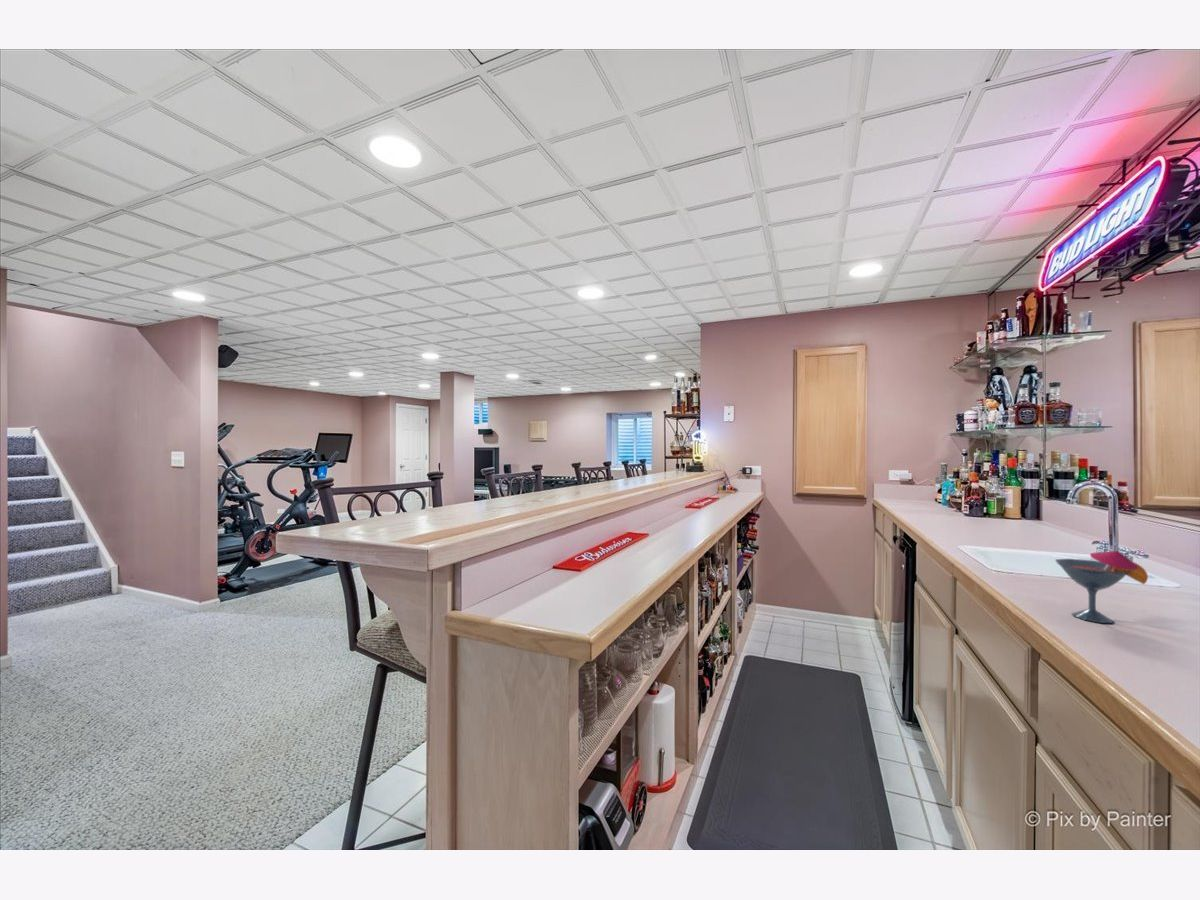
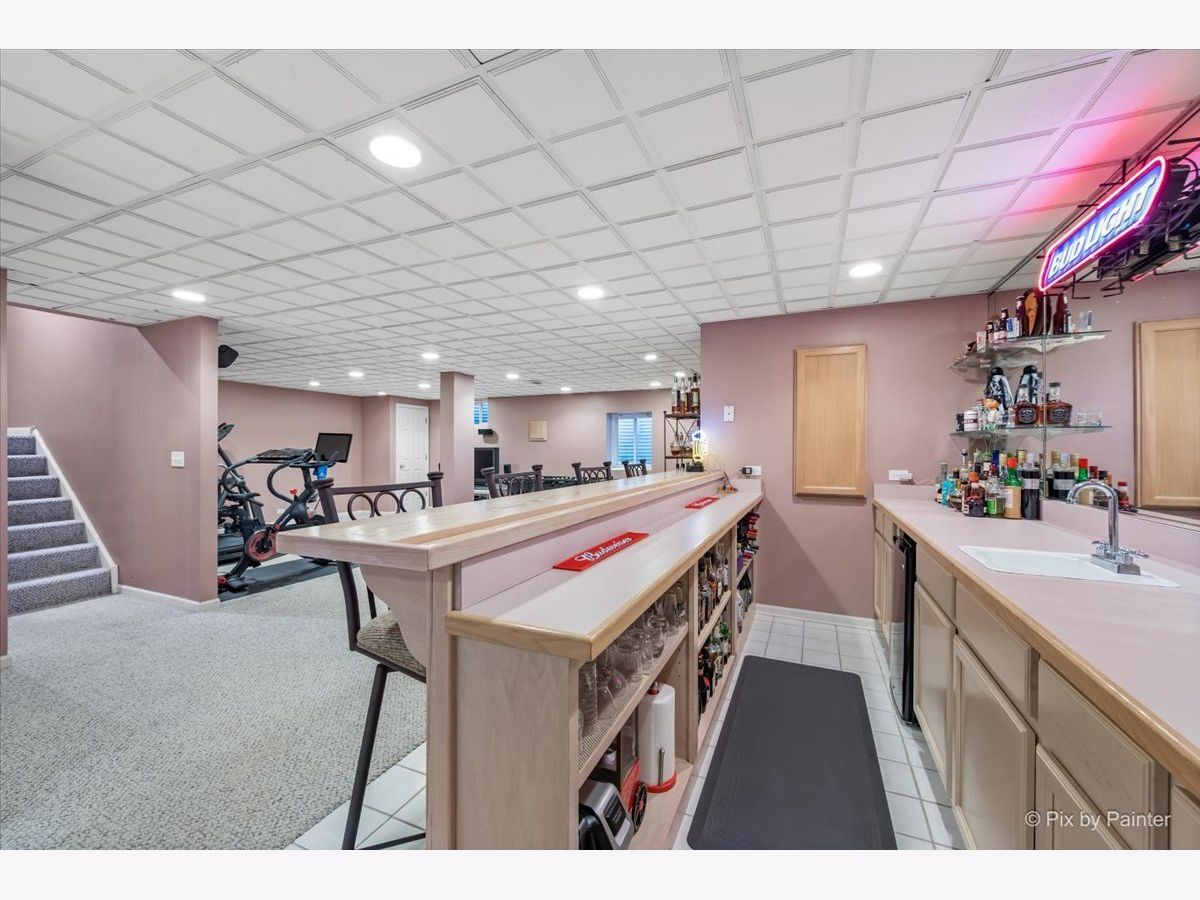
- cocktail glass (1098, 582)
